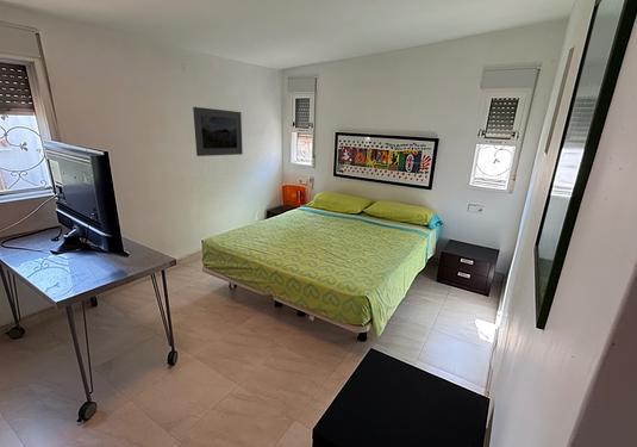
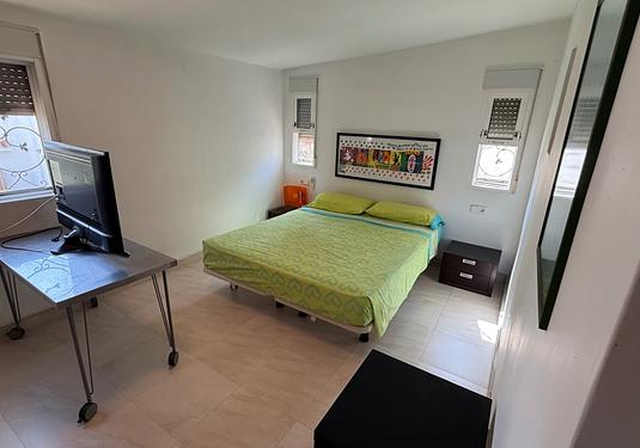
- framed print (219, 132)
